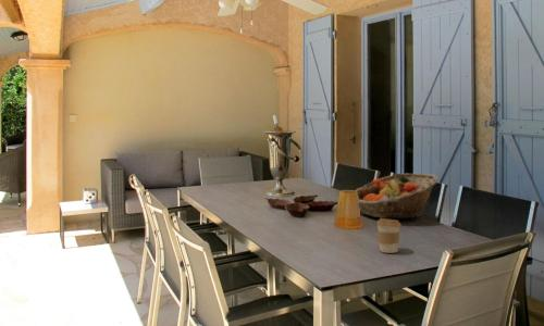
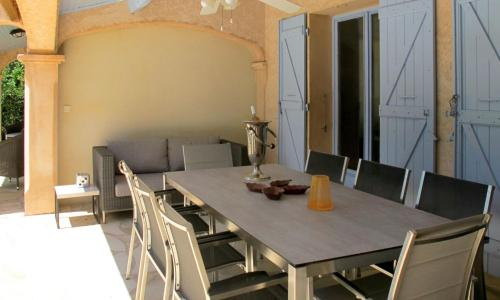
- fruit basket (393, 195)
- coffee cup (388, 235)
